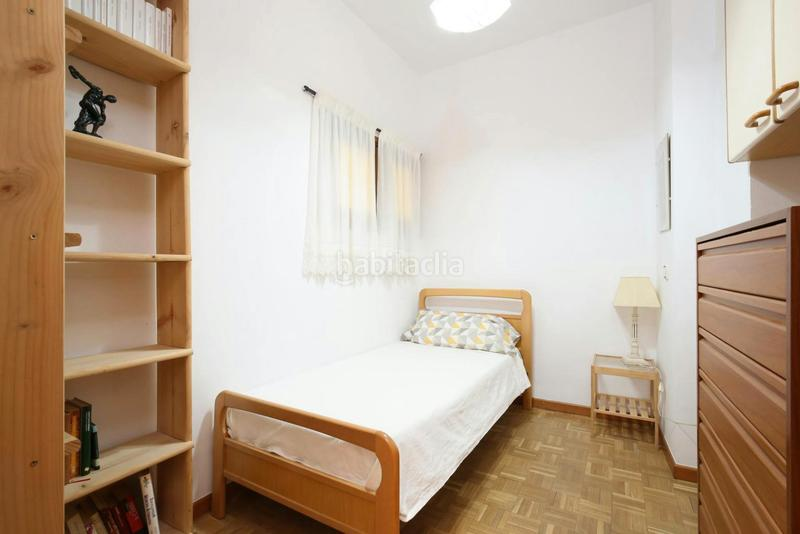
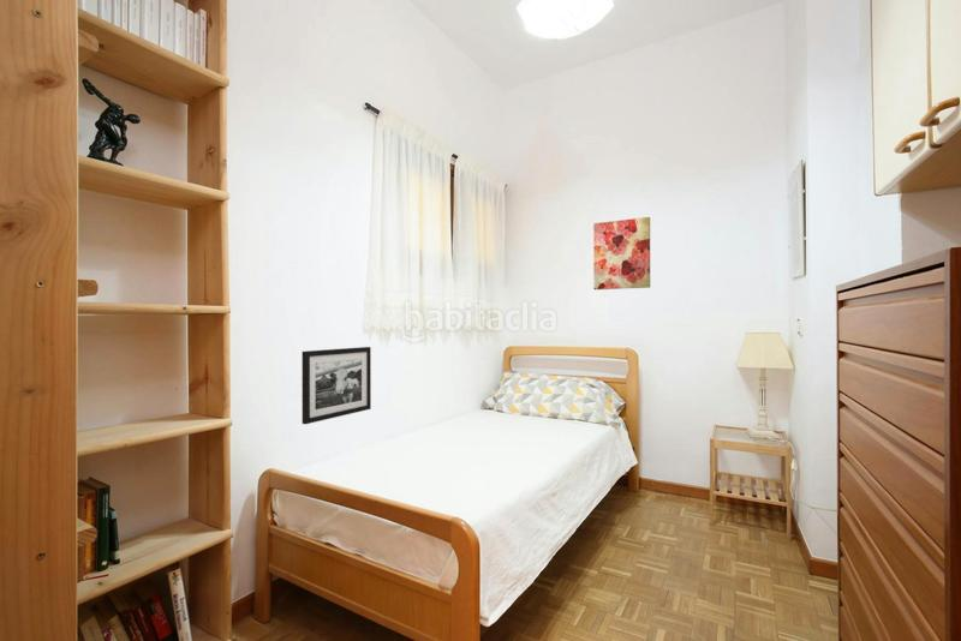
+ wall art (621, 254)
+ picture frame (339, 382)
